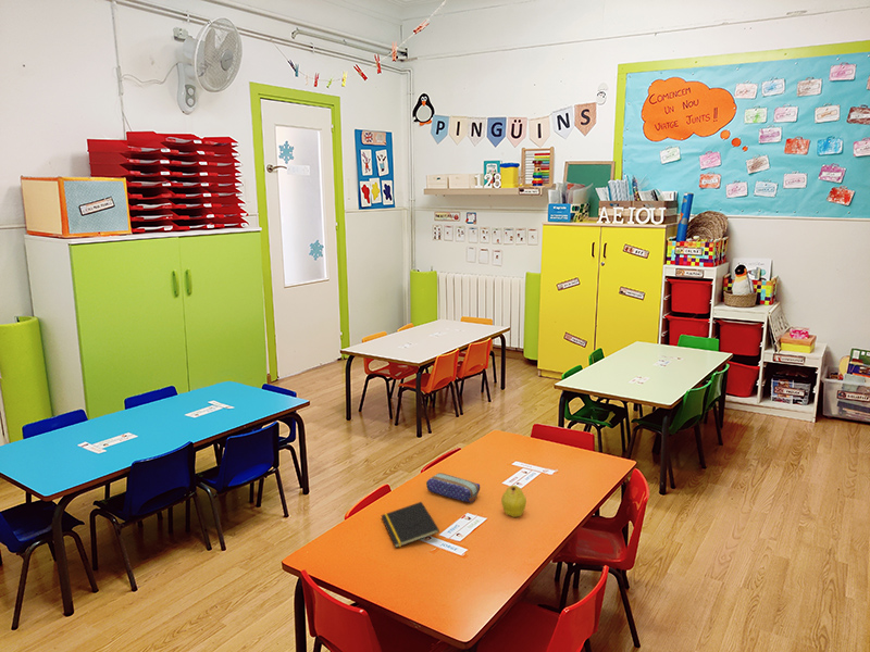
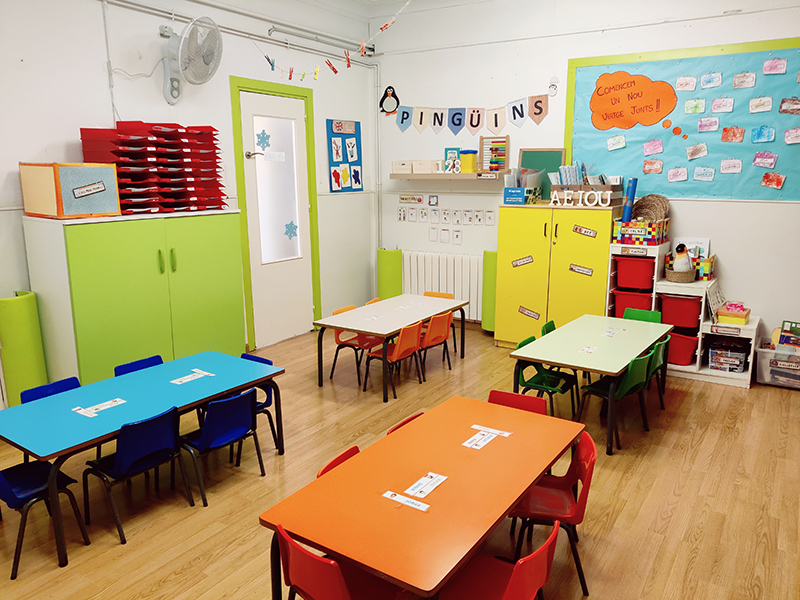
- notepad (409, 523)
- pencil case (452, 486)
- fruit (513, 500)
